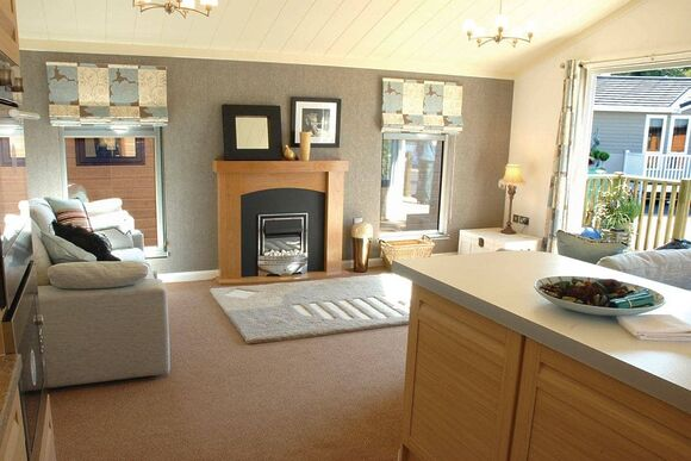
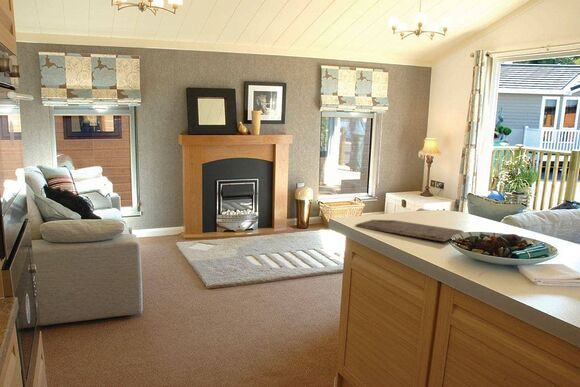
+ cutting board (408, 228)
